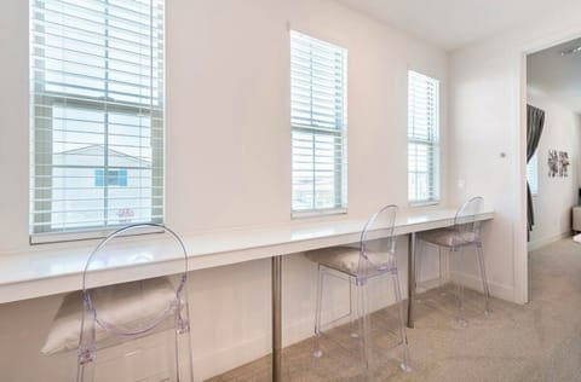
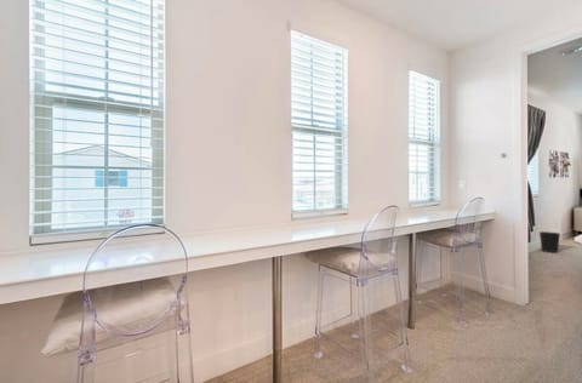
+ wastebasket (549, 241)
